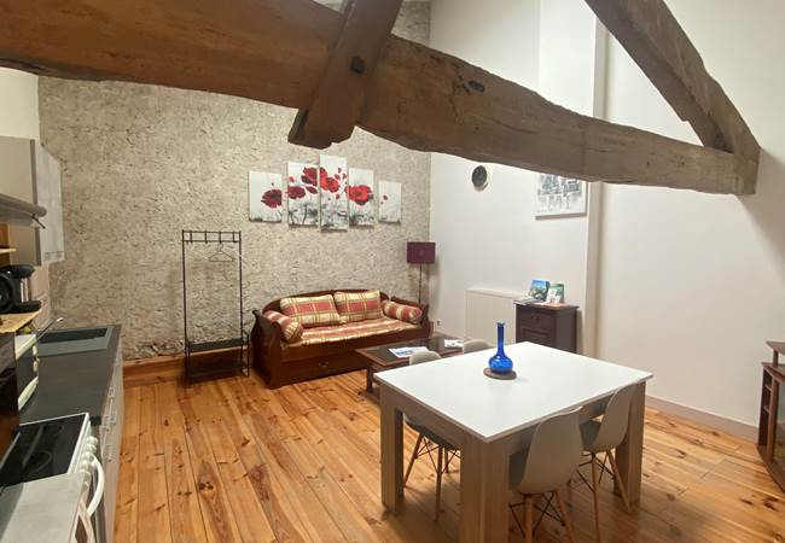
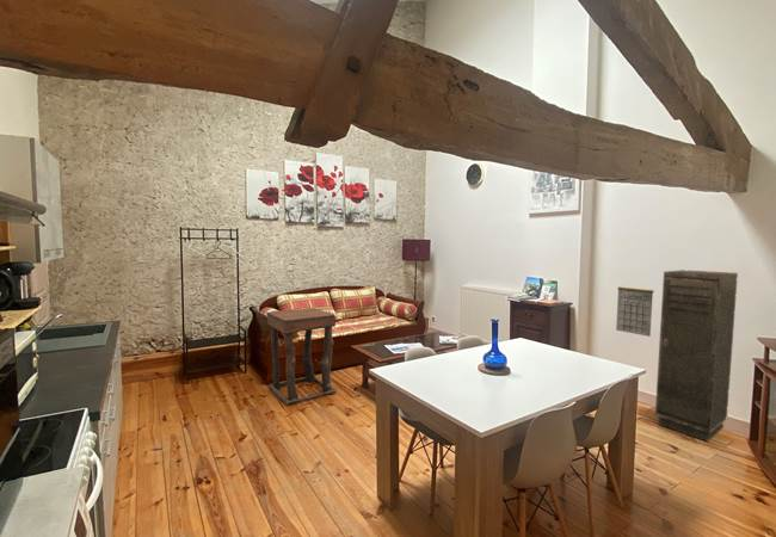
+ calendar (634, 305)
+ side table (303, 352)
+ storage cabinet (695, 350)
